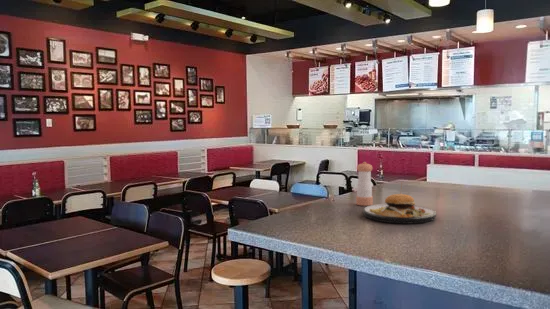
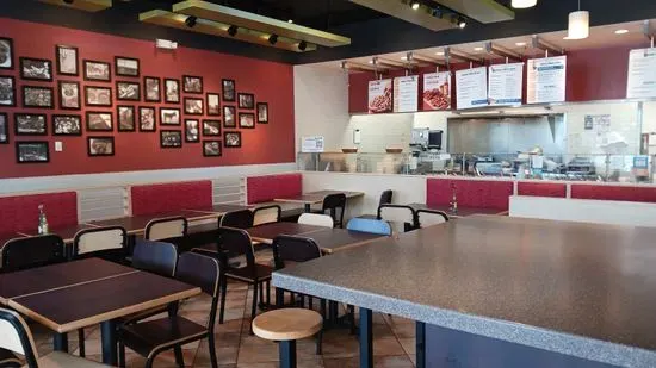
- pepper shaker (364, 183)
- plate (398, 197)
